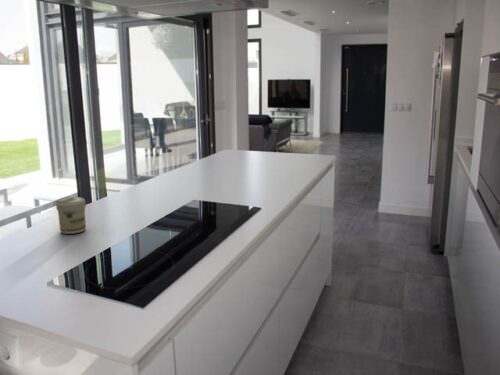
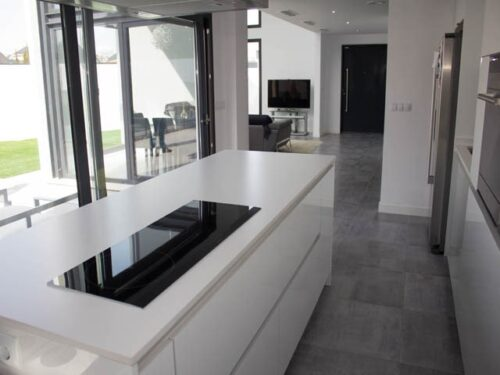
- jar (72, 215)
